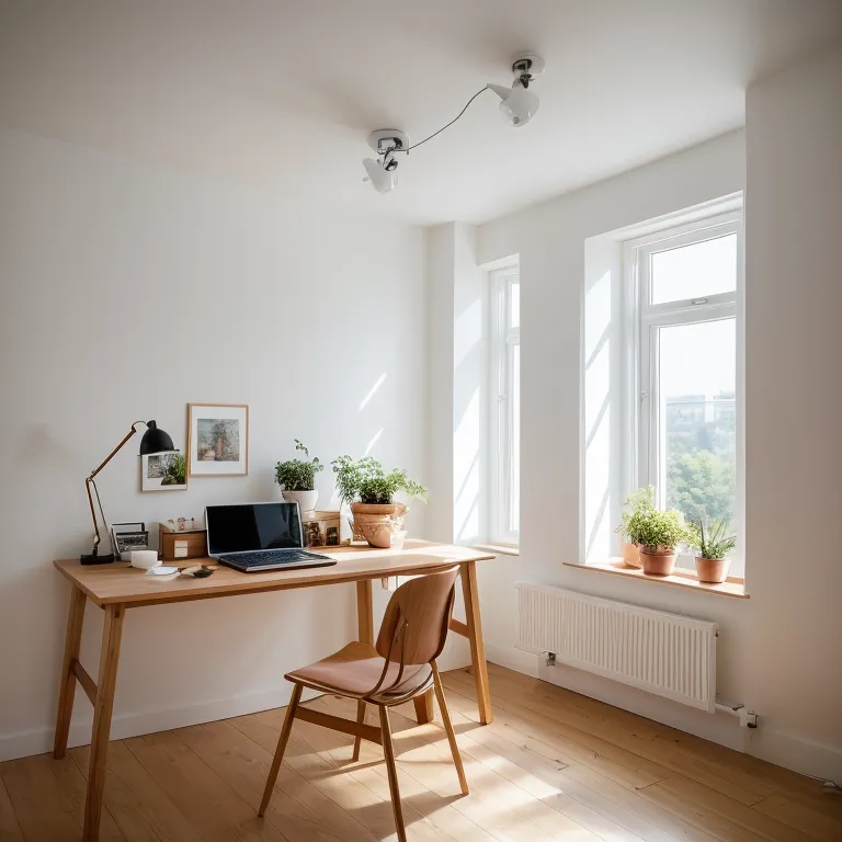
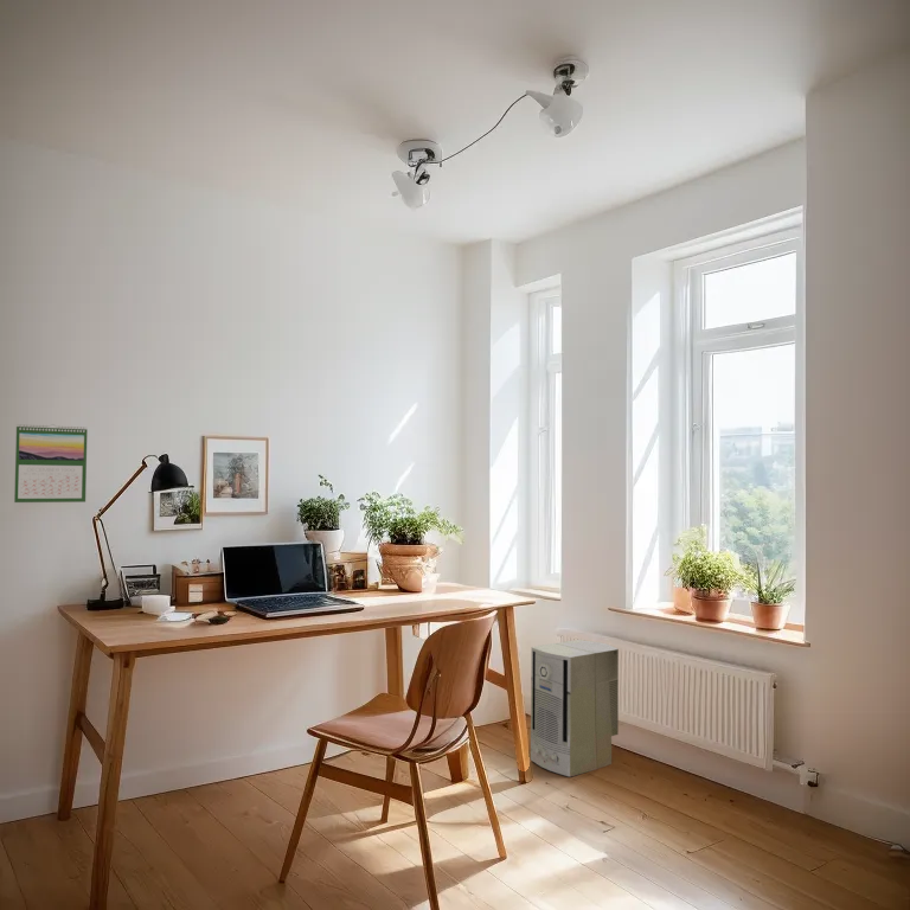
+ air purifier (573, 704)
+ calendar (51, 462)
